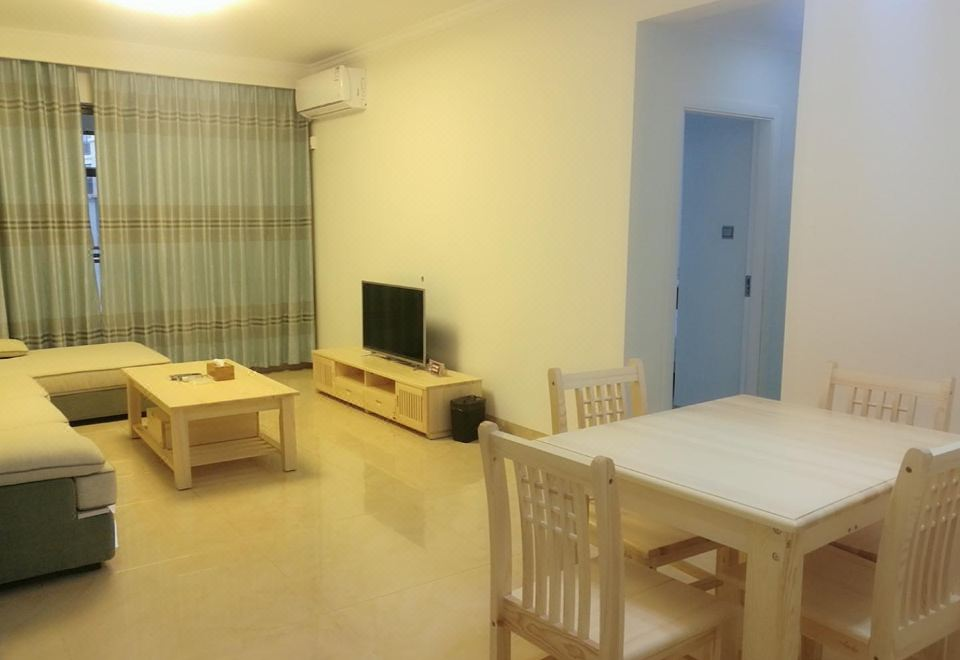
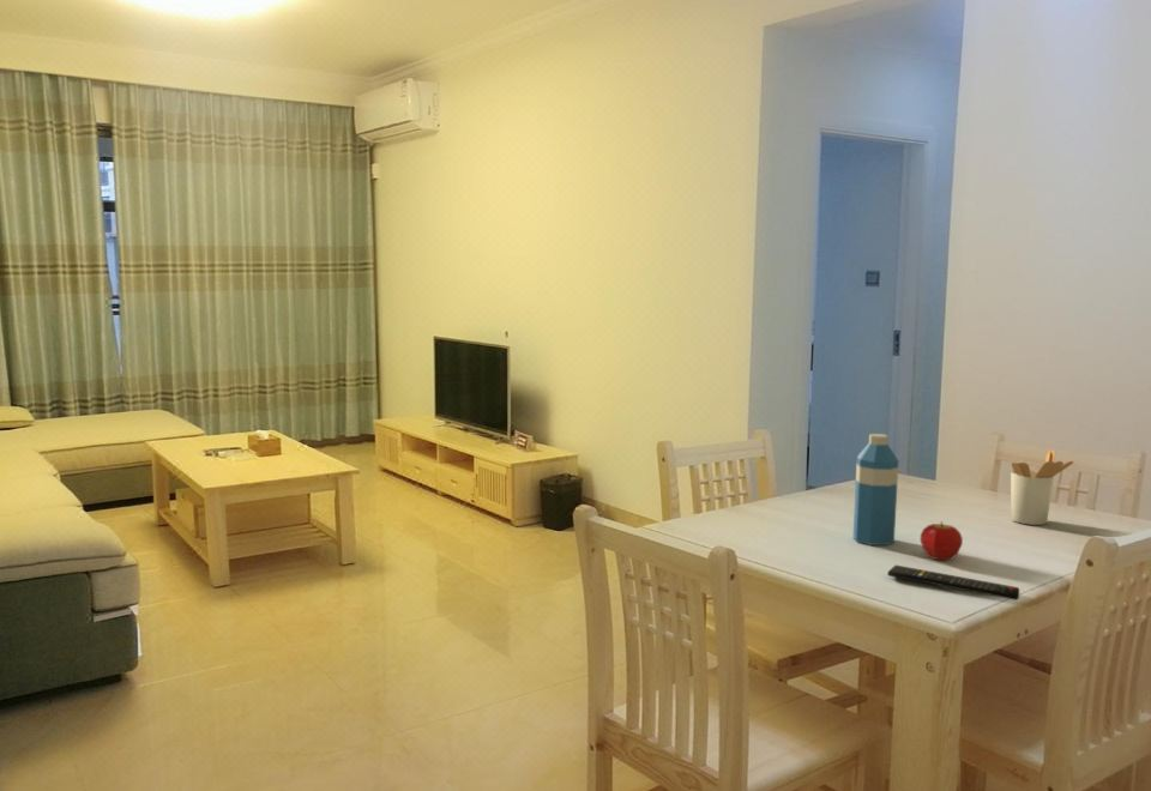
+ remote control (952, 582)
+ water bottle (875, 488)
+ utensil holder (1038, 488)
+ fruit (941, 539)
